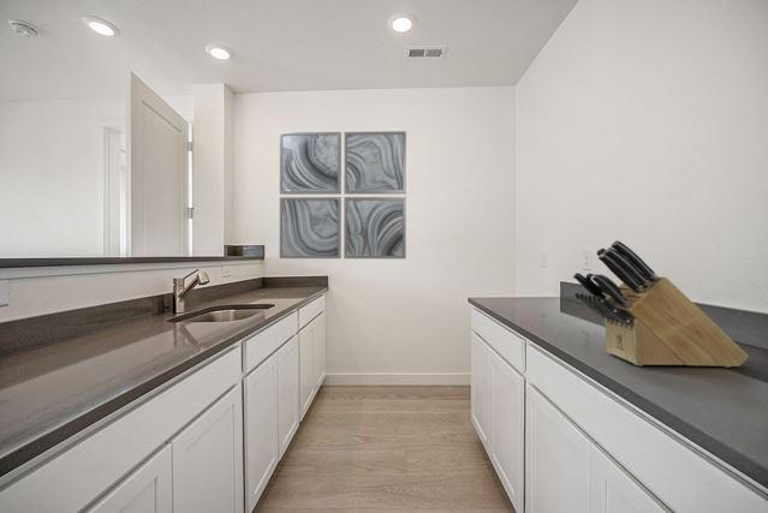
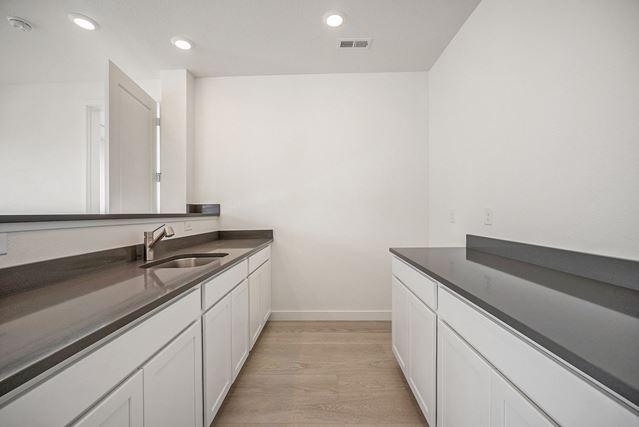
- wall art (340, 193)
- knife block (651, 300)
